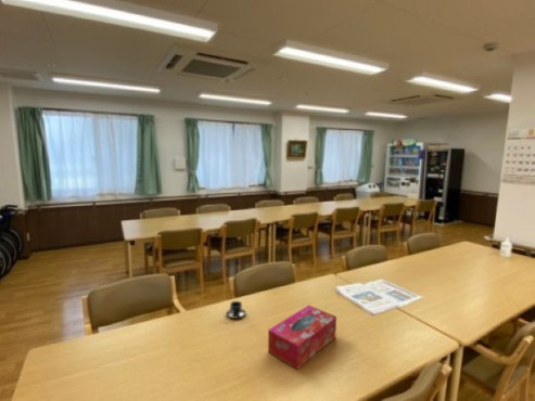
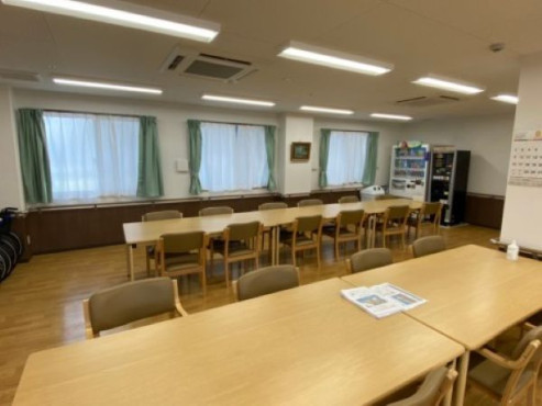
- teacup (235, 309)
- tissue box (303, 333)
